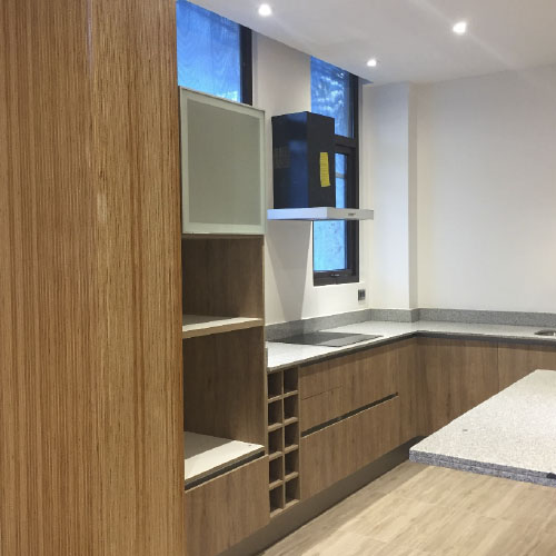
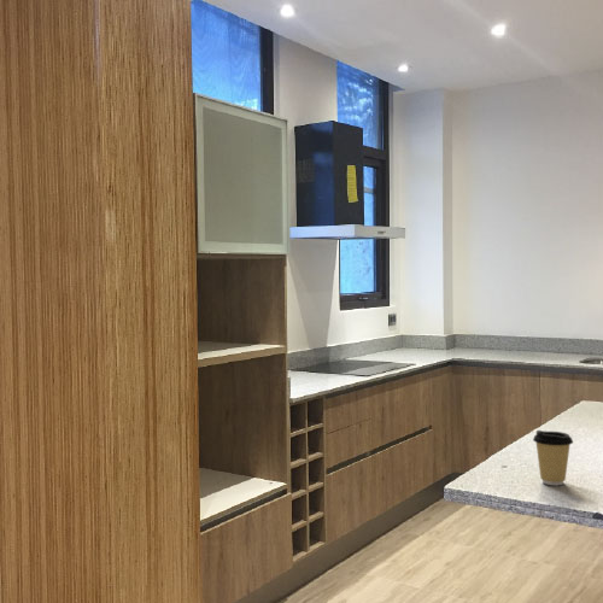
+ coffee cup (552, 457)
